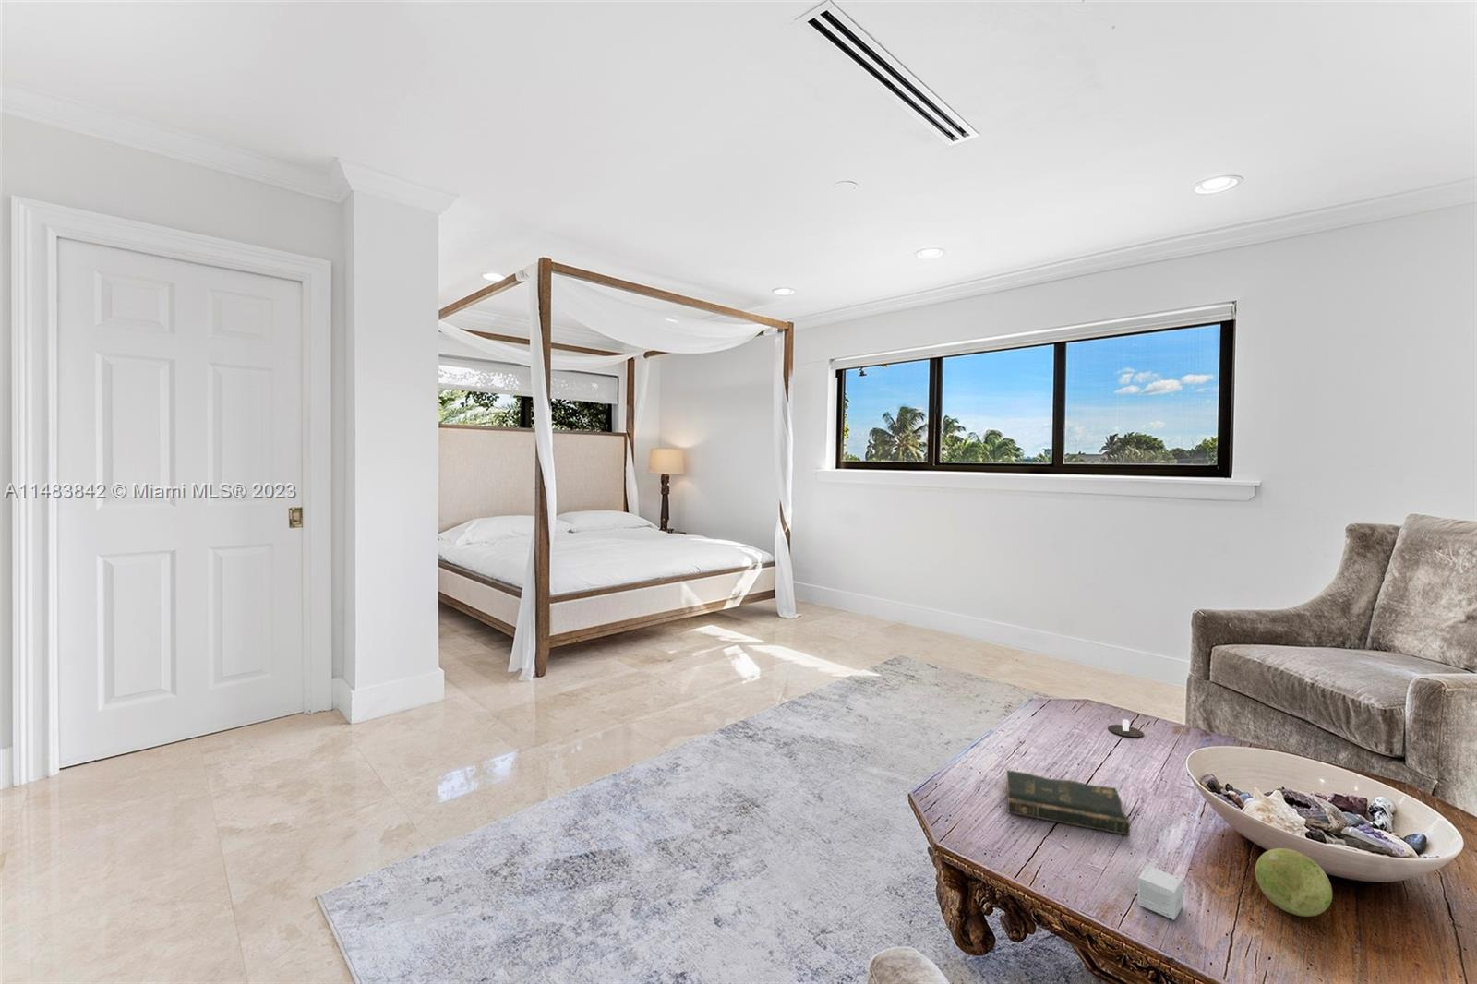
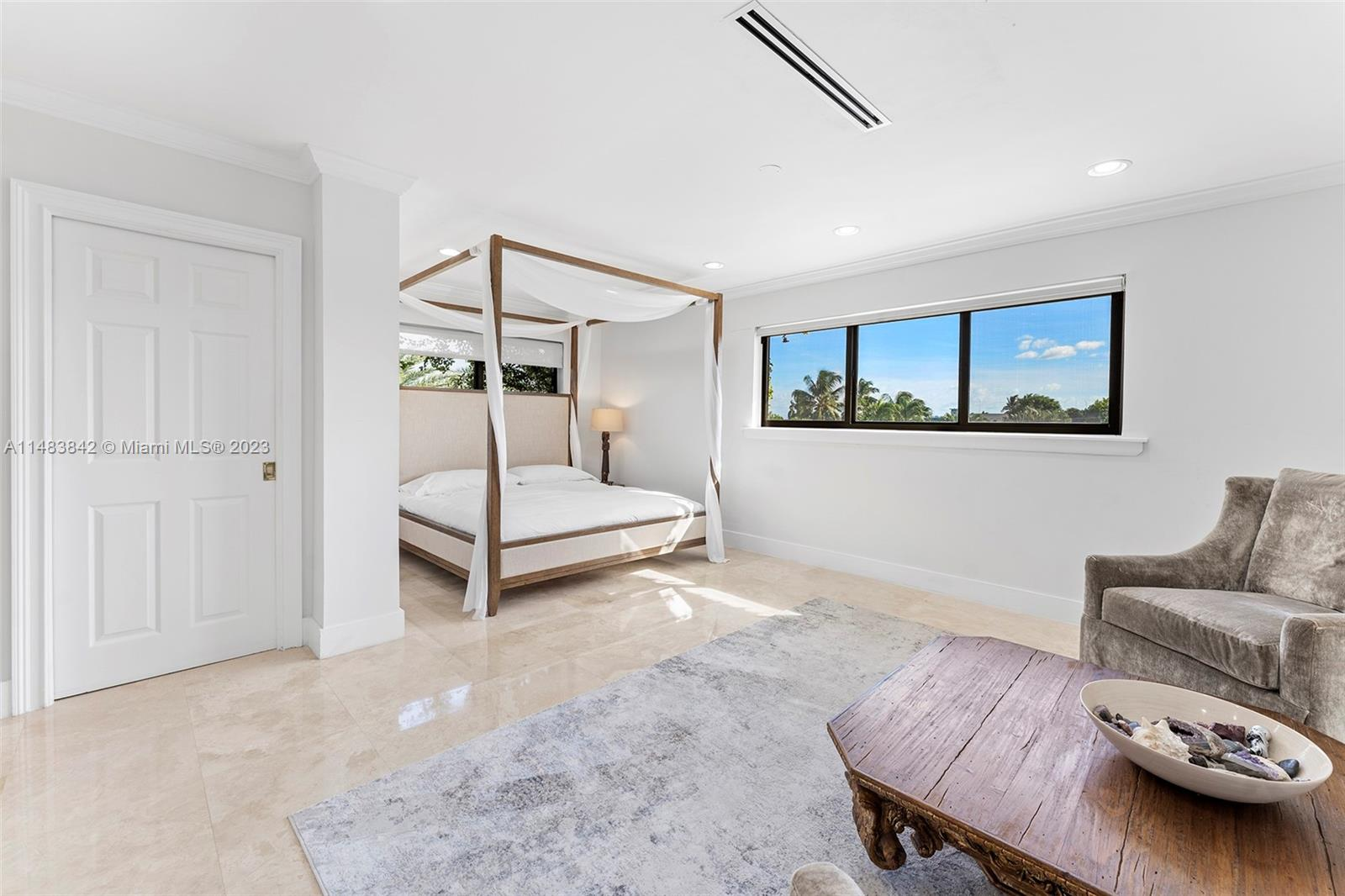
- small box (1160, 892)
- decorative ball (1293, 882)
- bible (1063, 800)
- candle (1121, 725)
